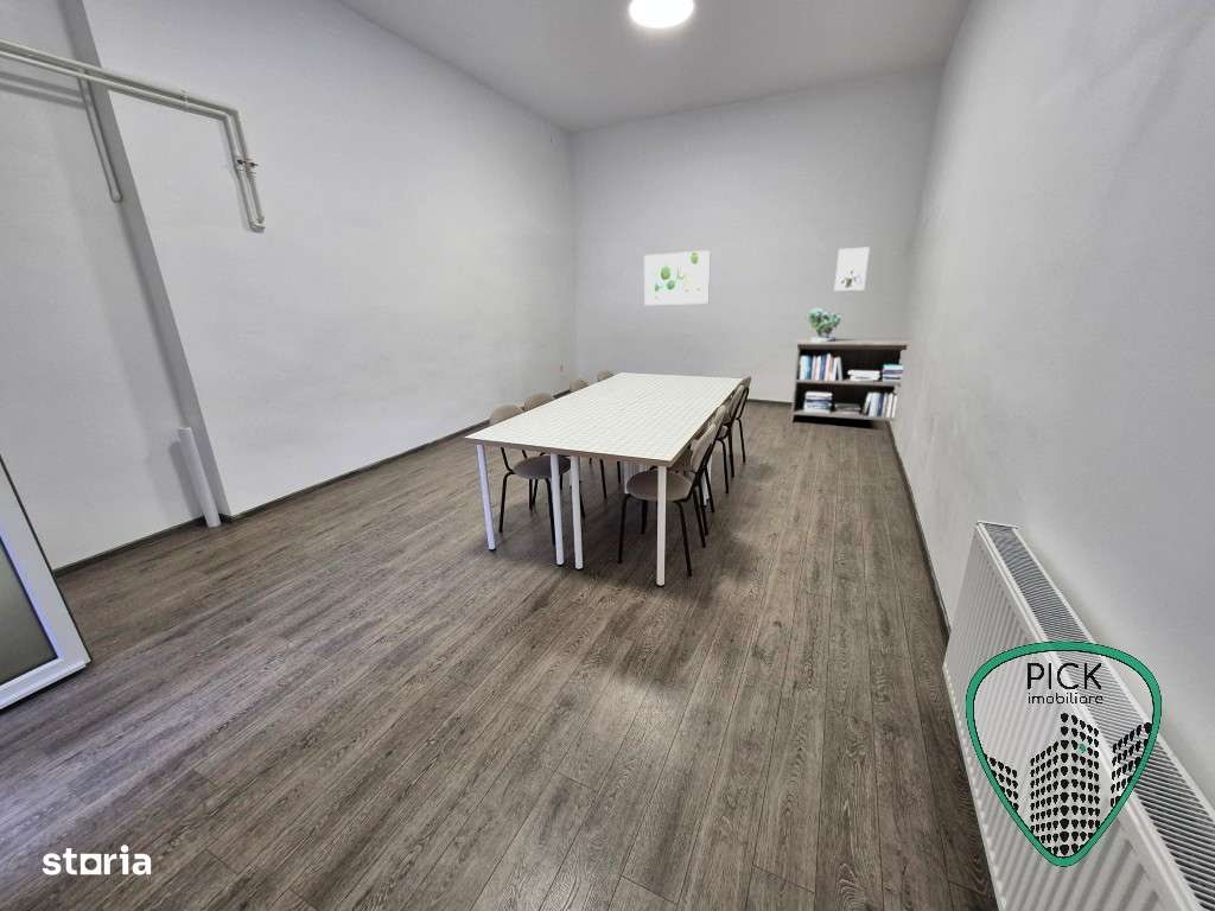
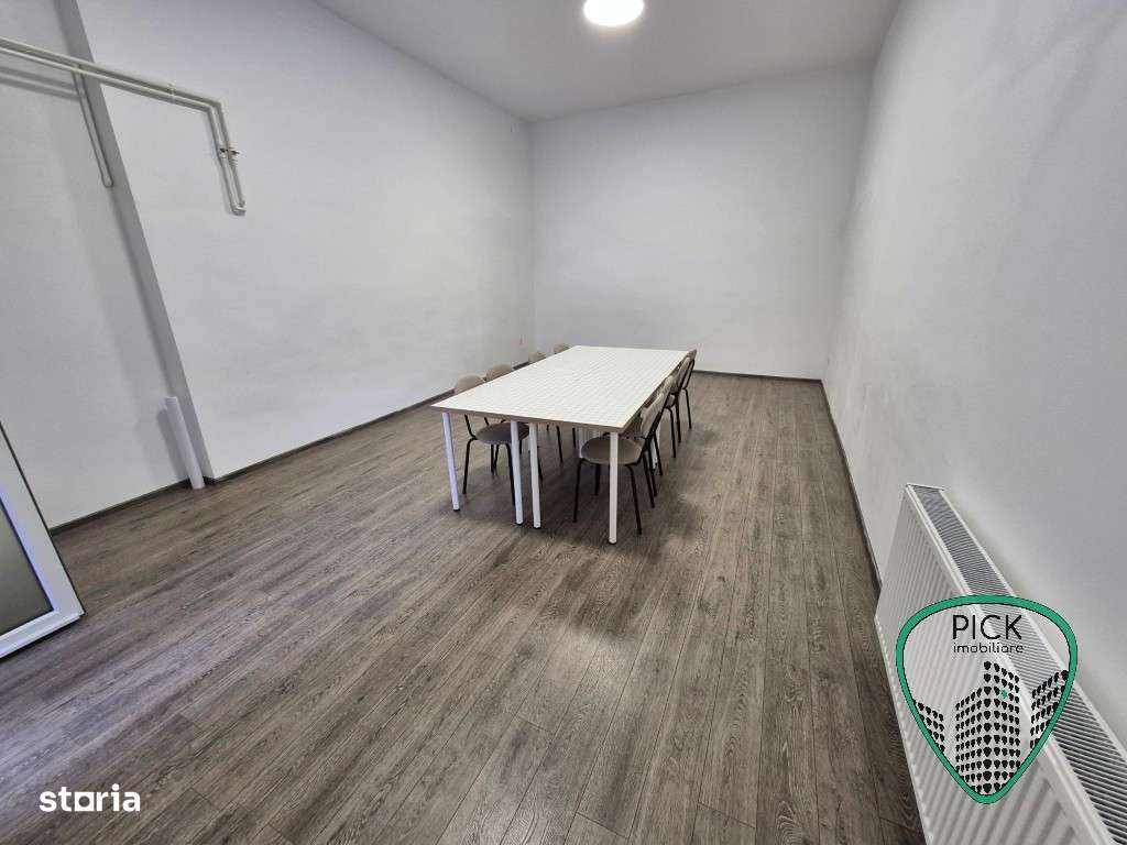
- potted plant (822, 323)
- wall art (851, 269)
- storage cabinet (852, 382)
- wall art (675, 279)
